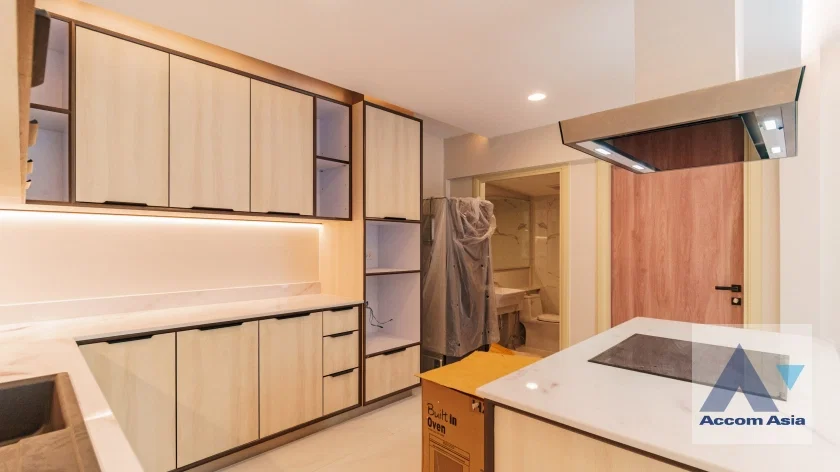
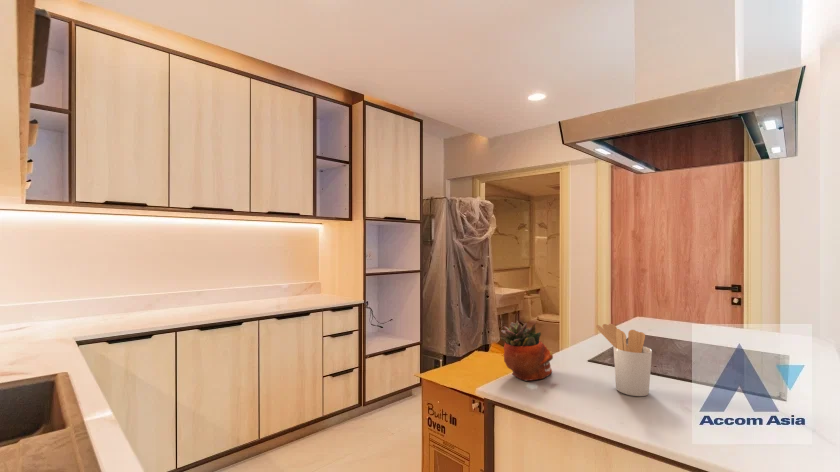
+ succulent planter (527, 347)
+ utensil holder (623, 356)
